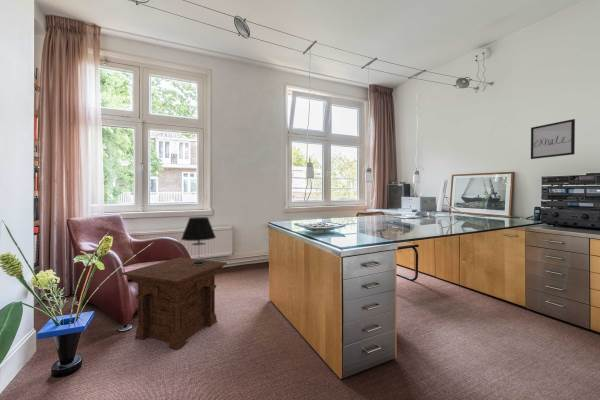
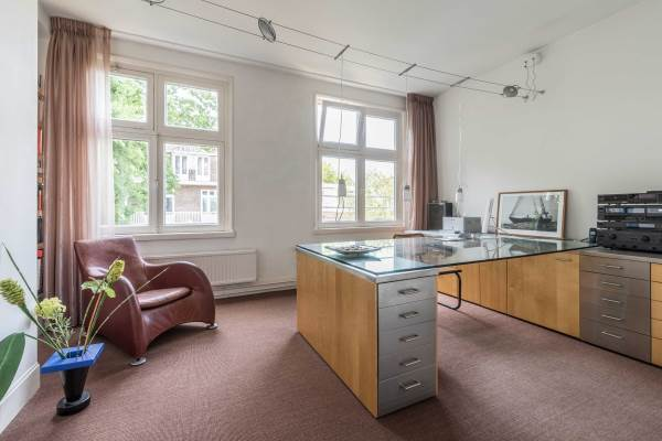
- side table (178, 298)
- table lamp (198, 240)
- wall art (551, 140)
